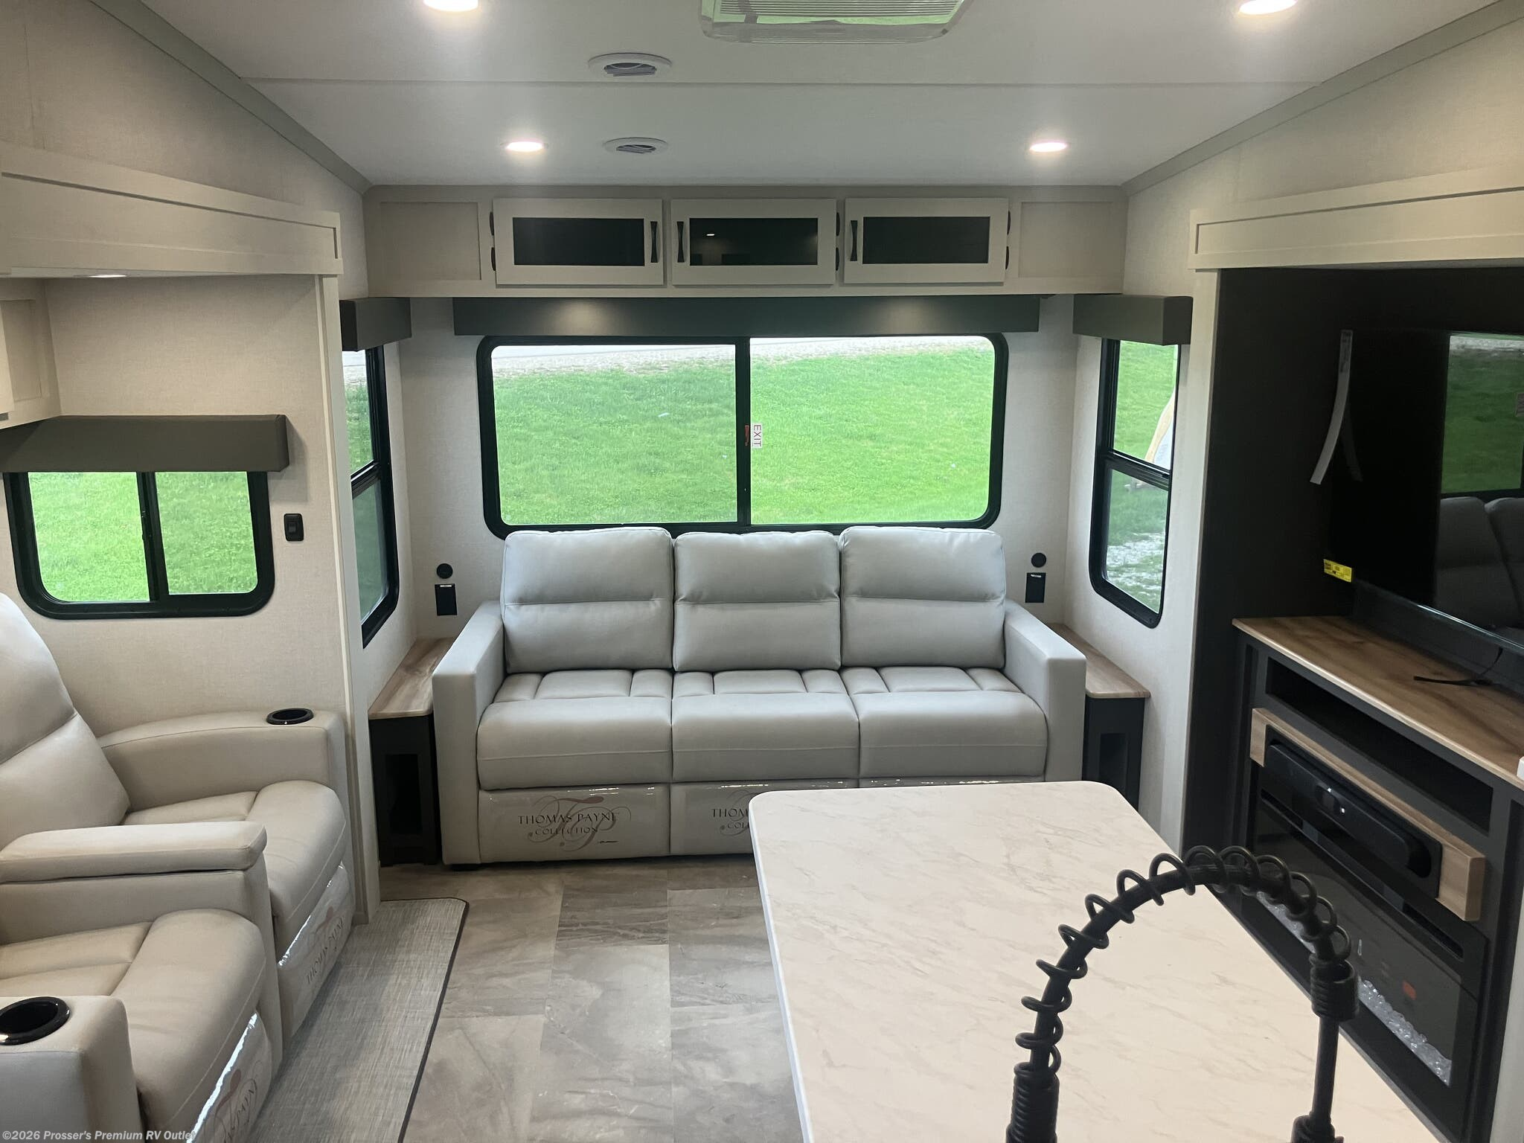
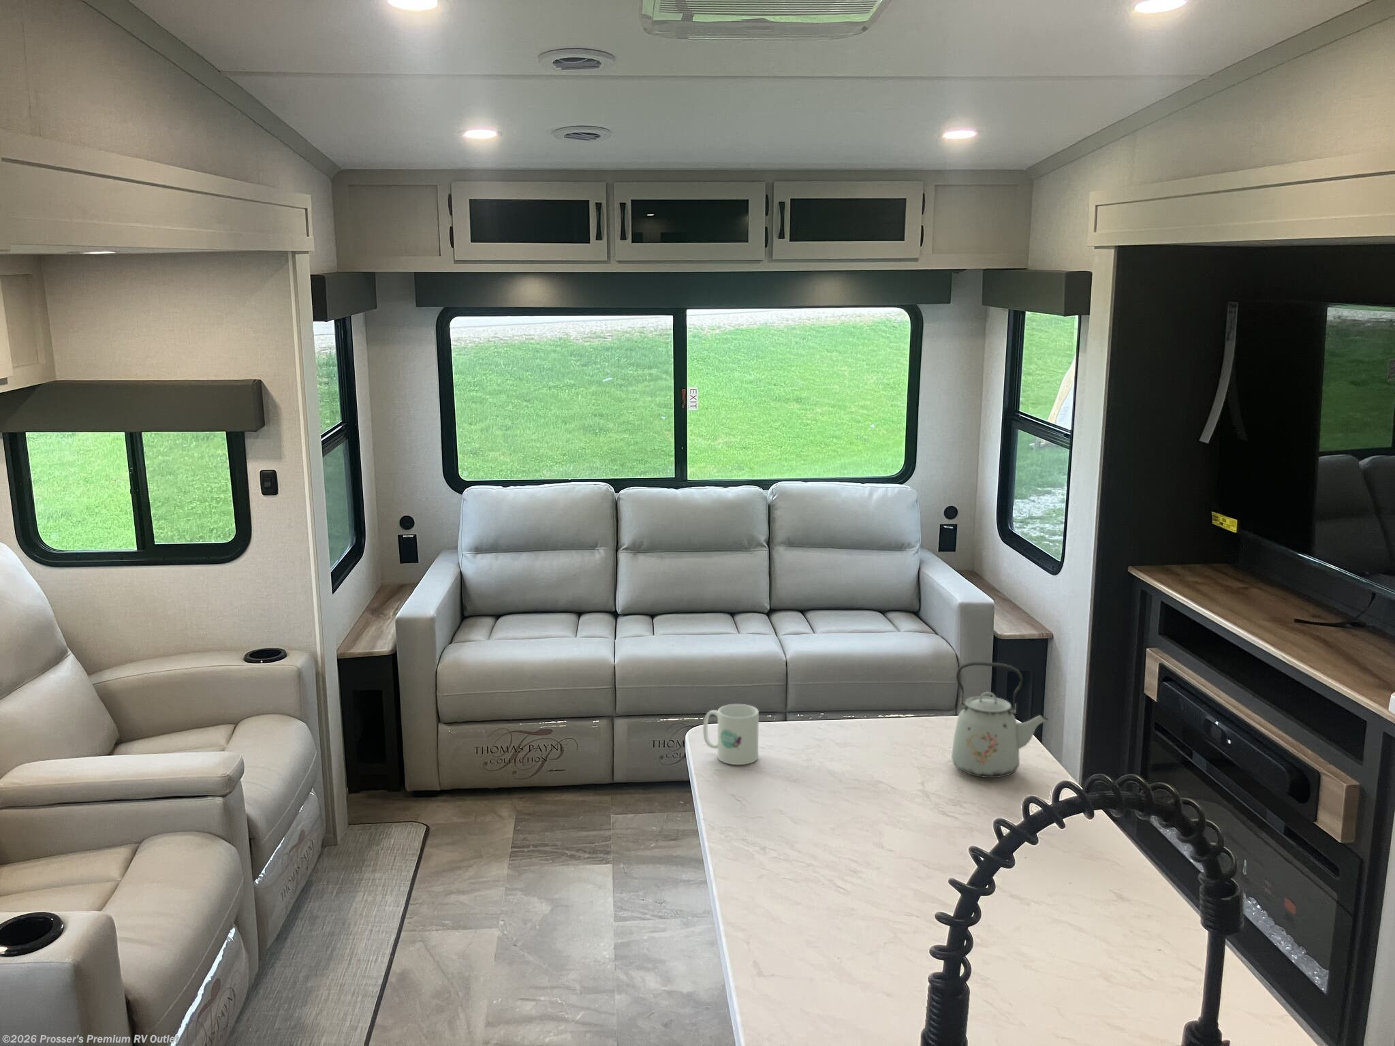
+ kettle (1000, 717)
+ mug (729, 732)
